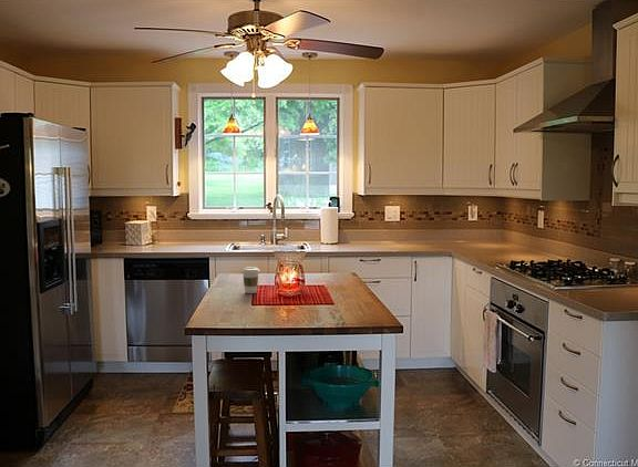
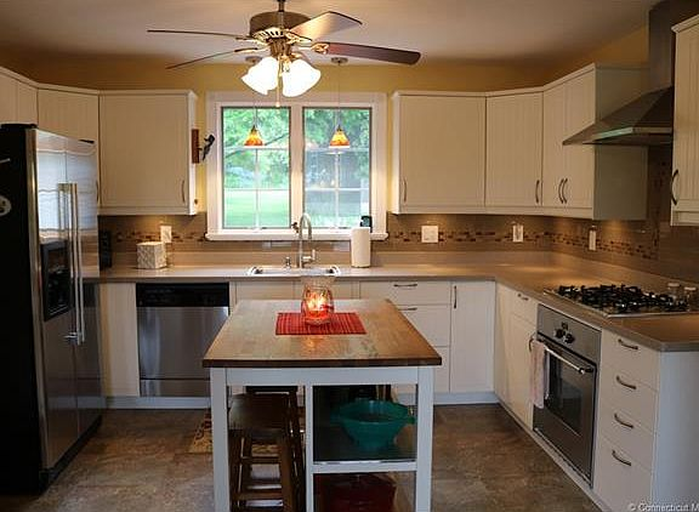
- coffee cup (250, 280)
